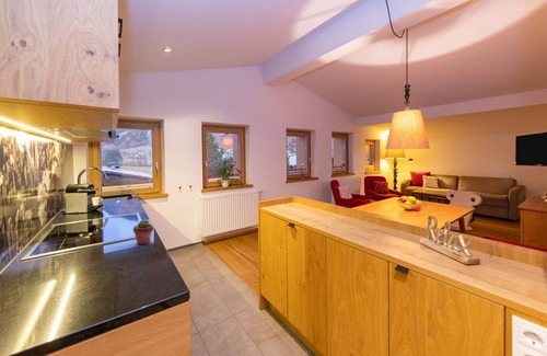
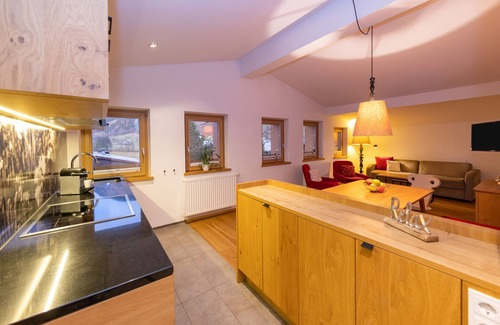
- potted succulent (143, 231)
